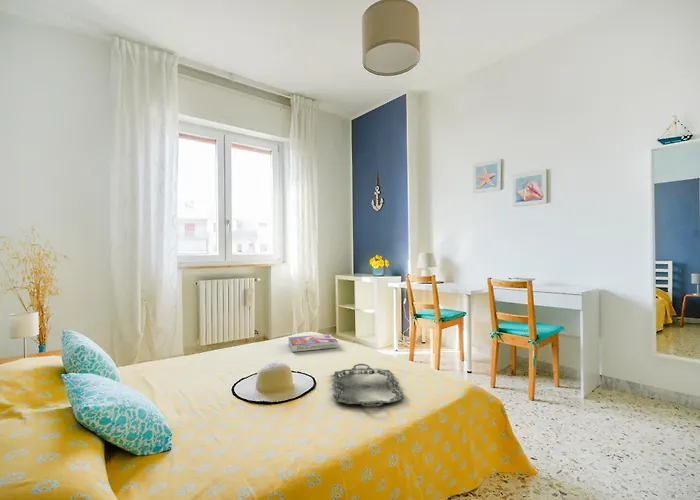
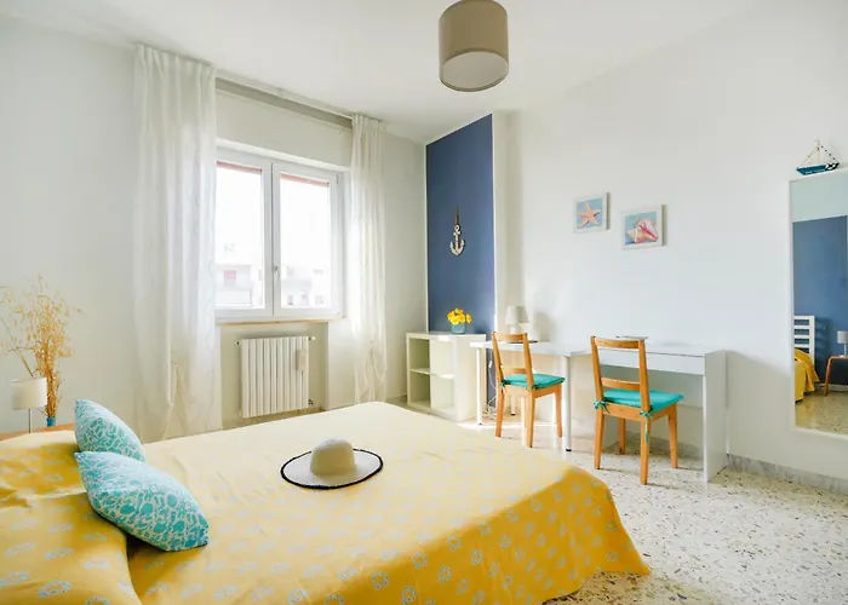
- serving tray (365, 384)
- textbook (312, 342)
